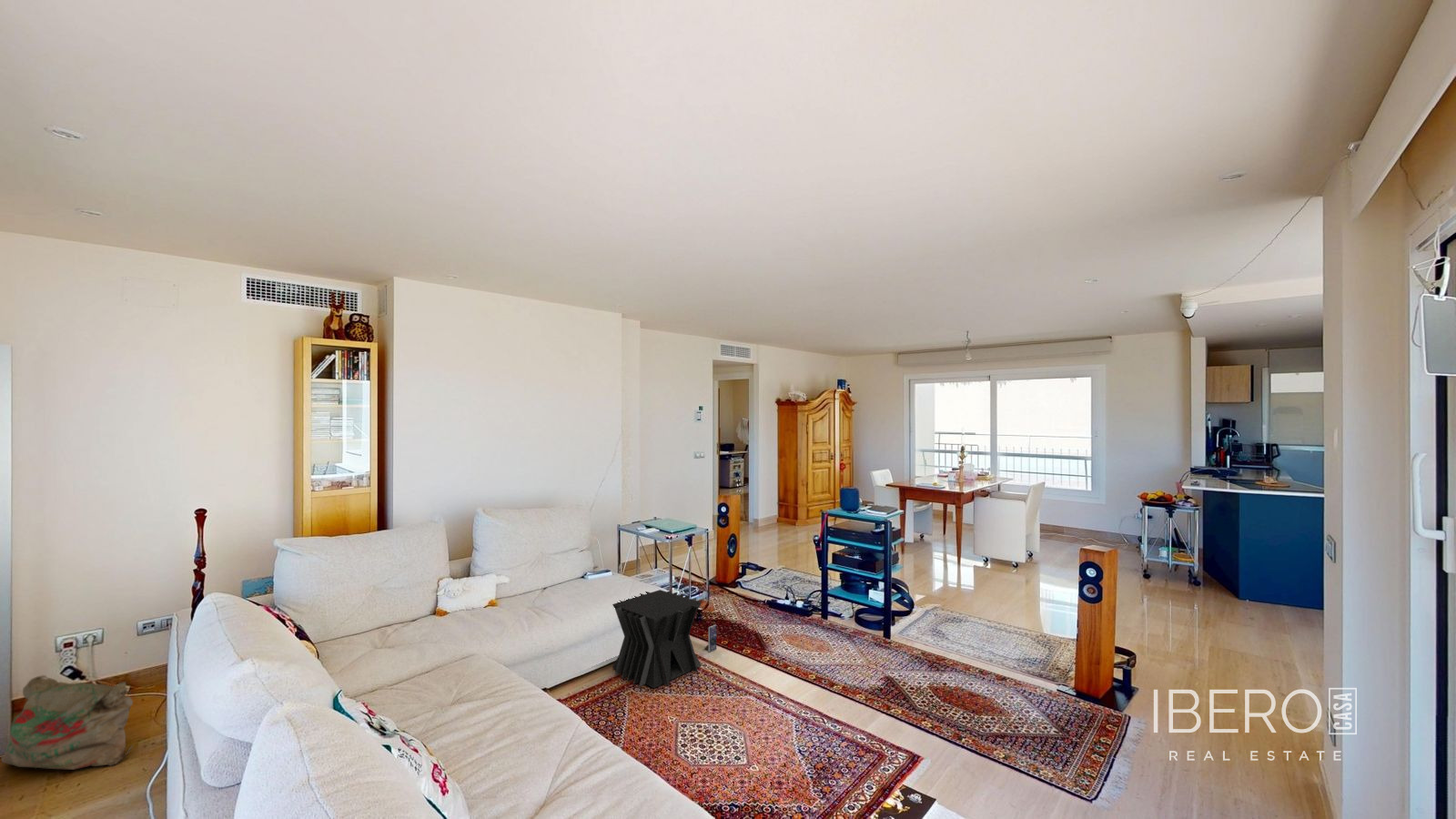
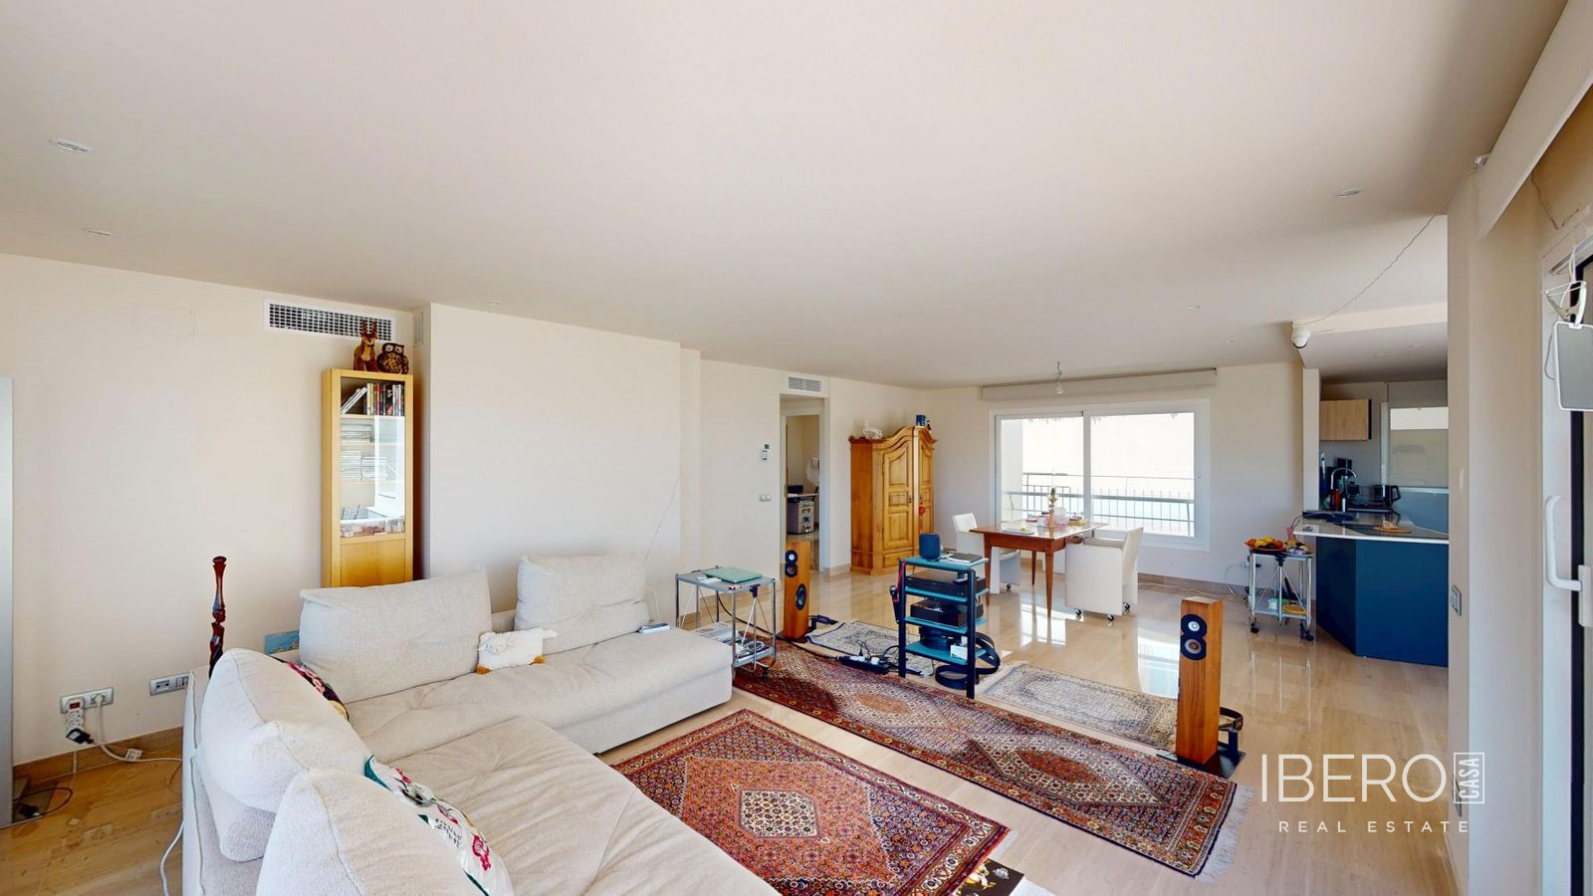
- side table (669, 630)
- bag (72, 718)
